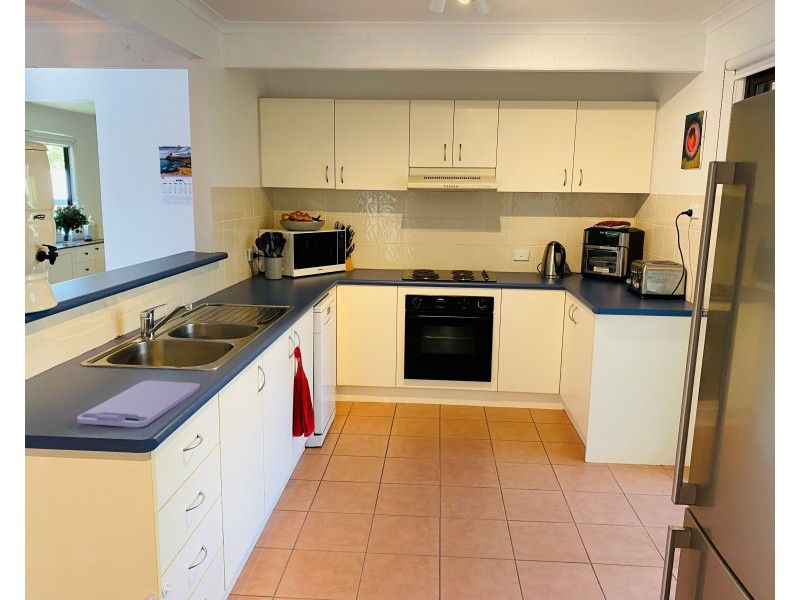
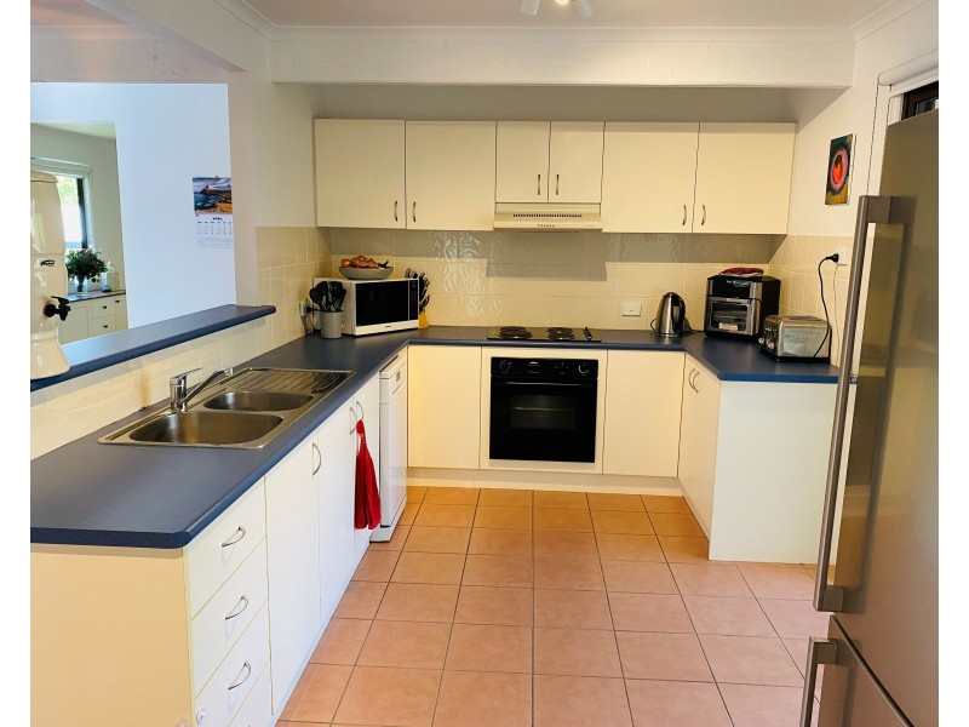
- cutting board (143, 399)
